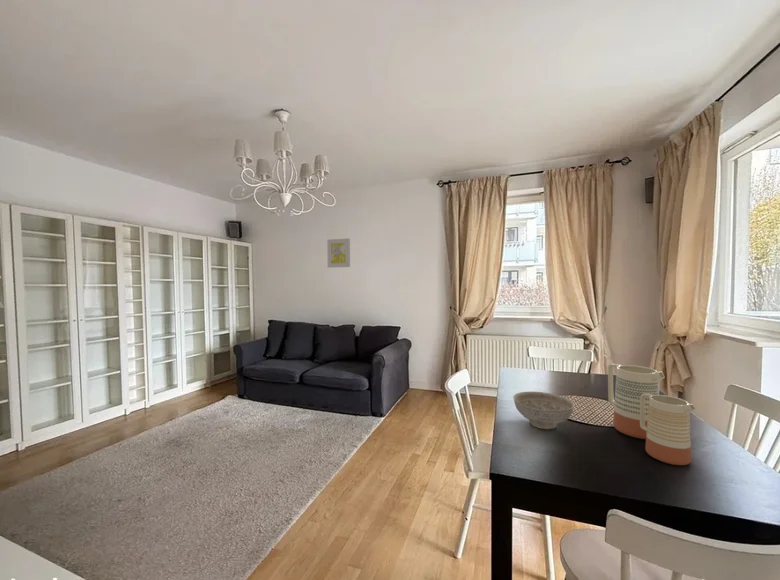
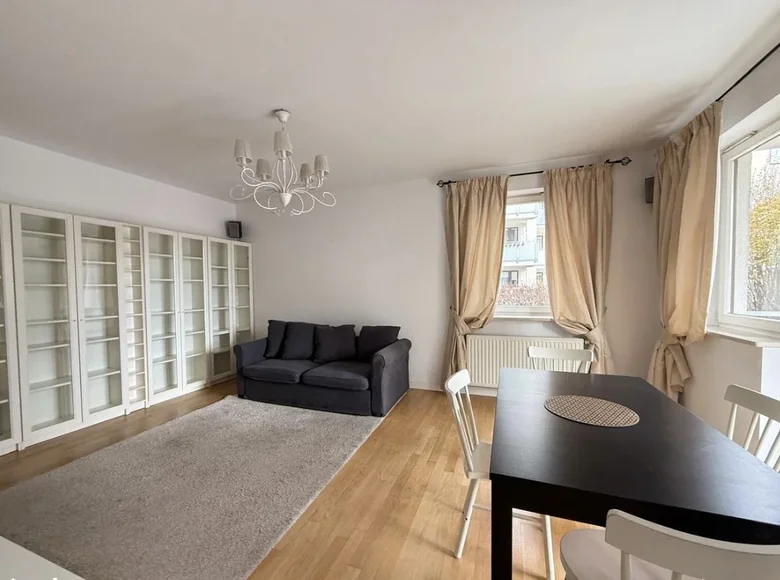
- decorative bowl (542, 412)
- vase (646, 406)
- wall art (338, 253)
